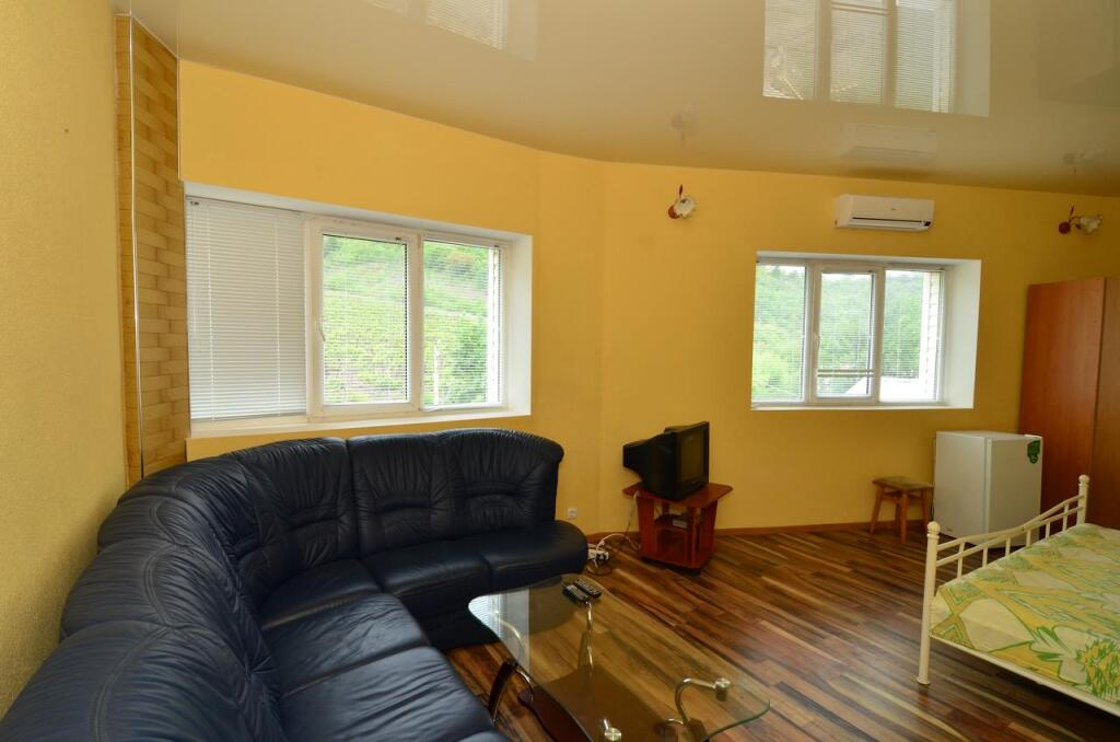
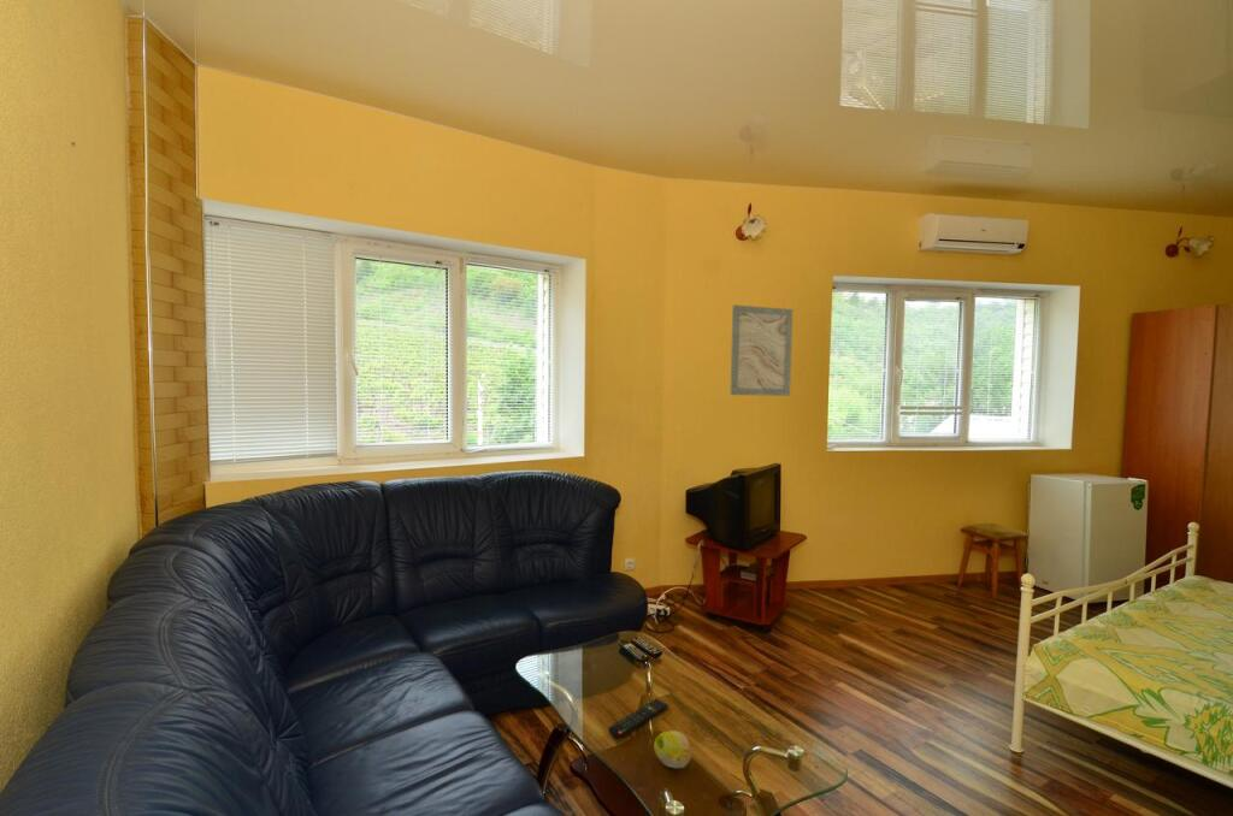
+ wall art (761, 351)
+ fruit (671, 747)
+ remote control (638, 717)
